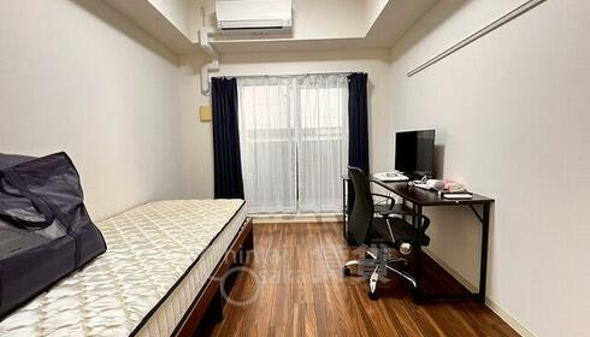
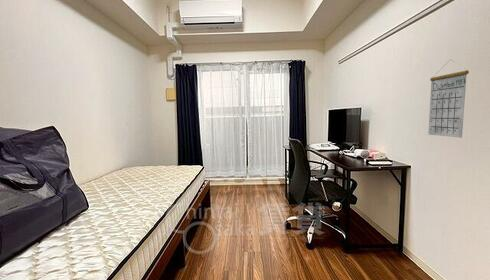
+ calendar (446, 98)
